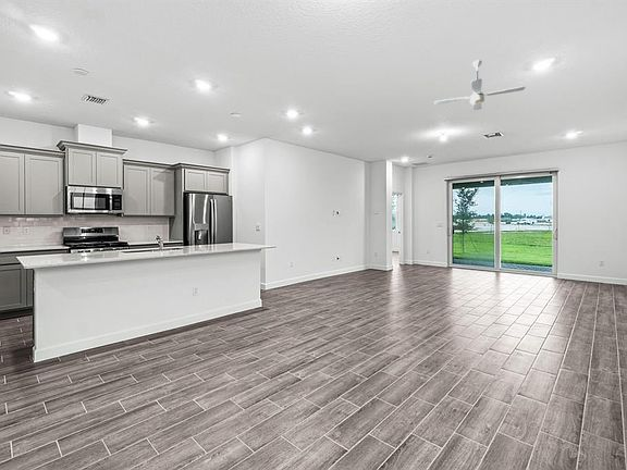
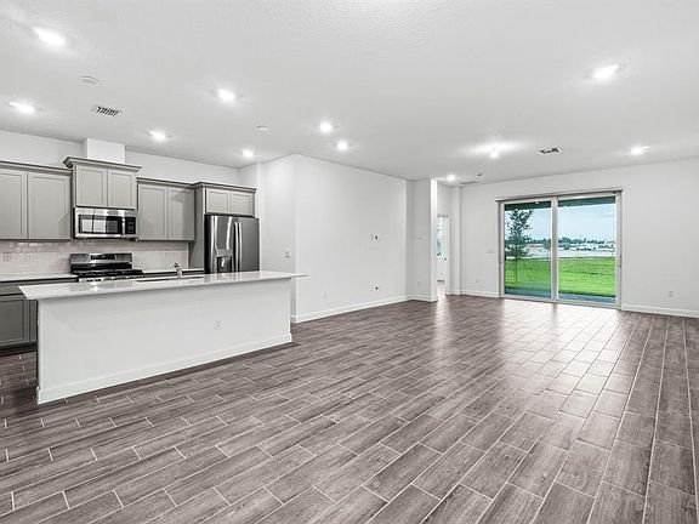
- ceiling fan (477, 82)
